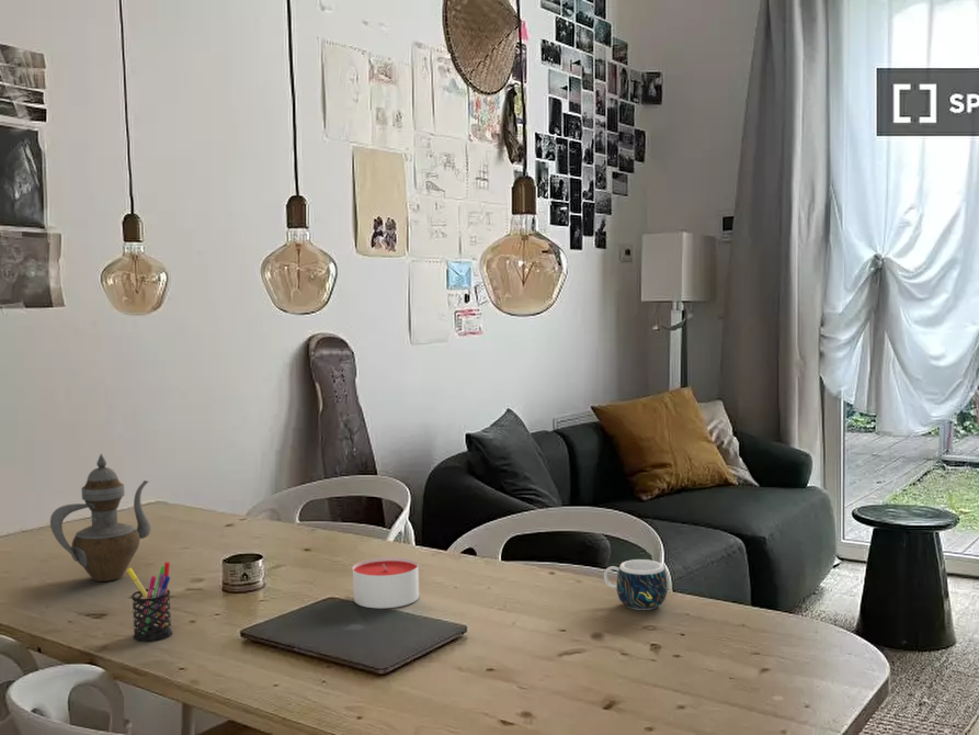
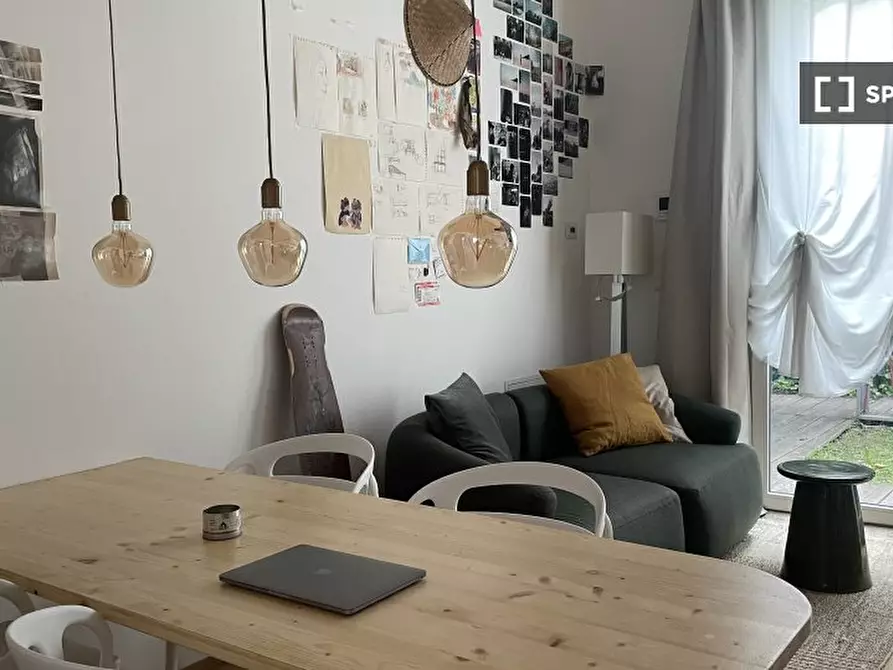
- teapot (102, 516)
- pen holder (155, 597)
- candle (385, 580)
- mug (634, 583)
